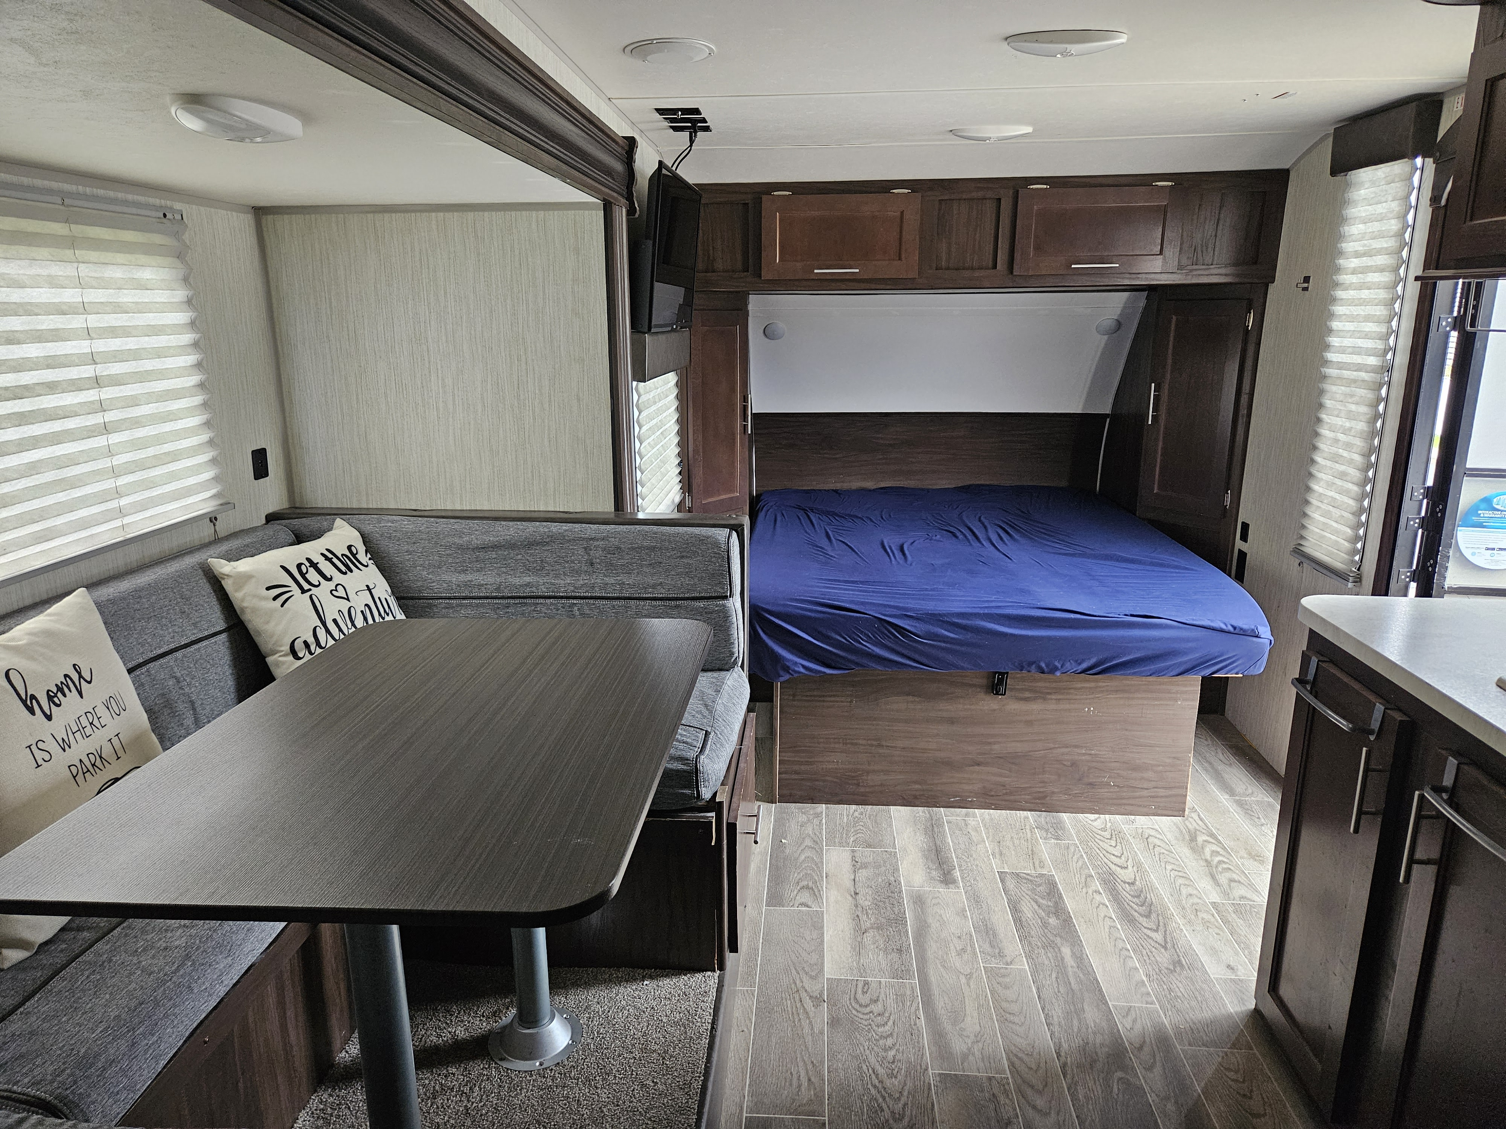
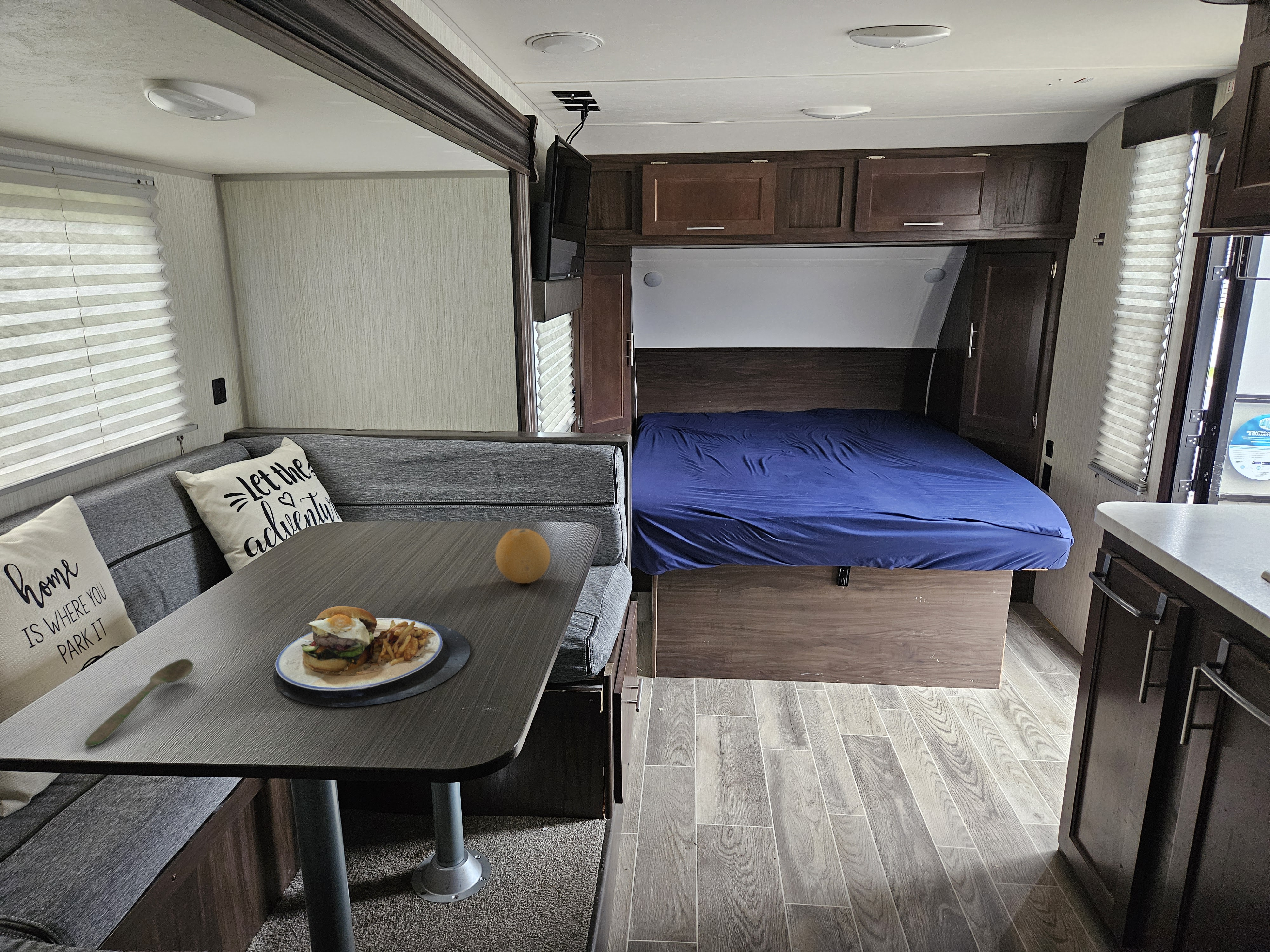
+ spoon (141, 699)
+ plate (373, 635)
+ fruit (522, 556)
